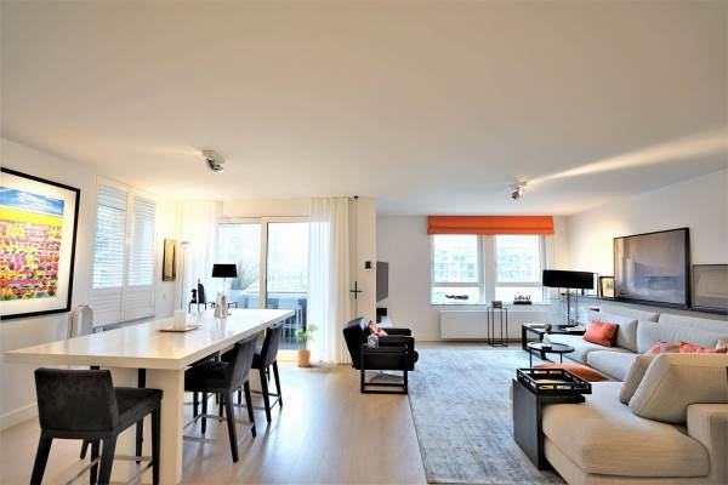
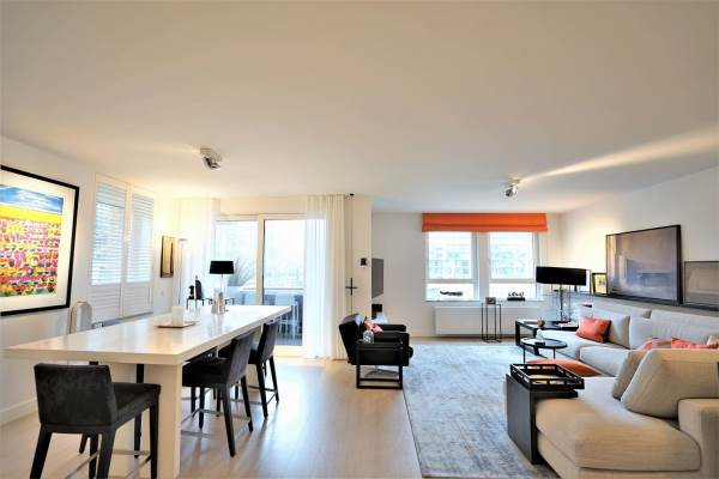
- house plant (306, 344)
